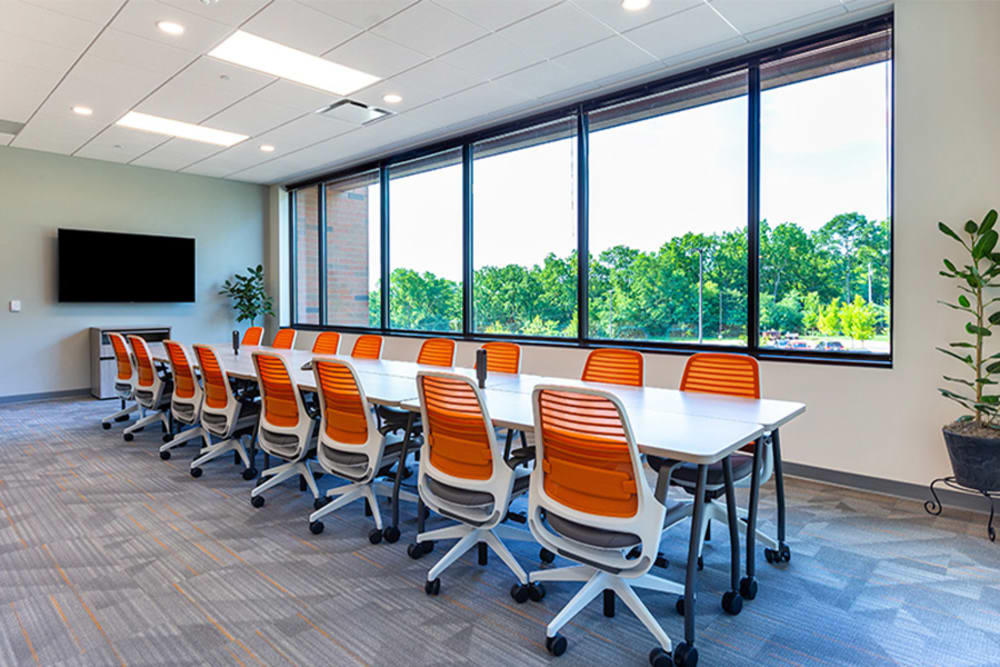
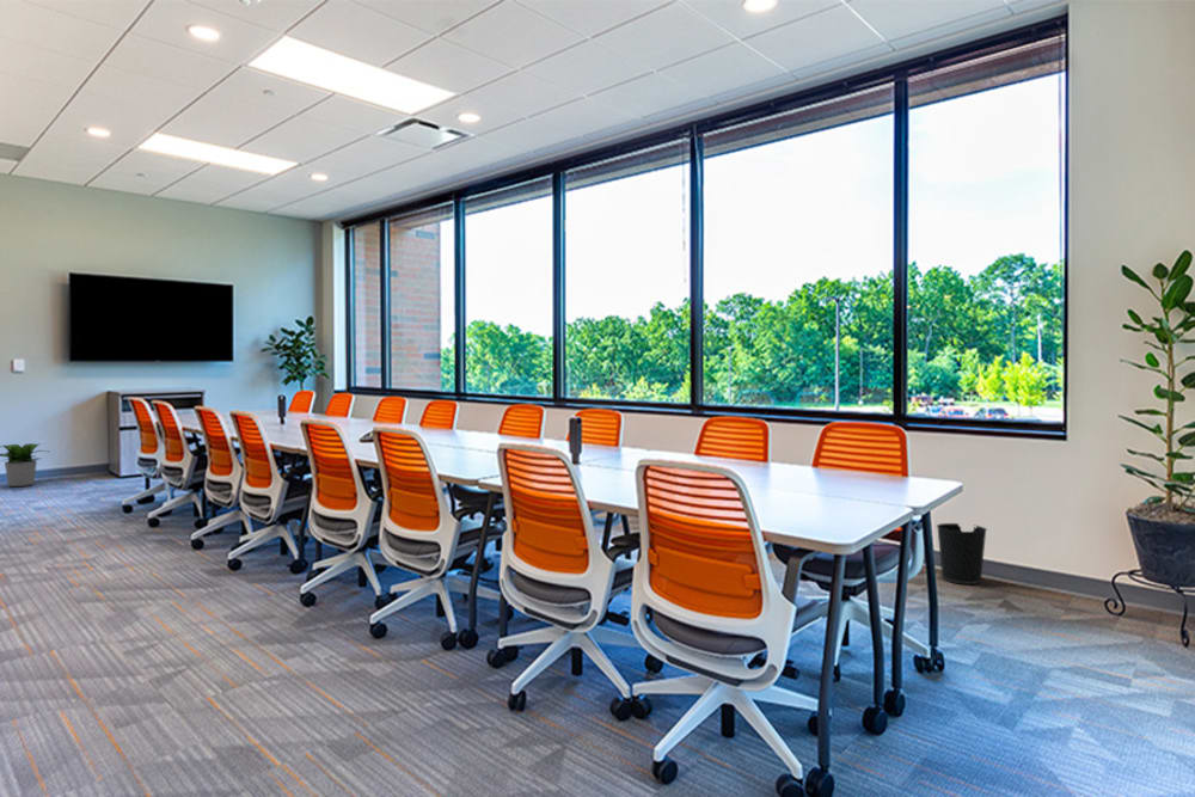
+ wastebasket (961, 553)
+ potted plant (23, 465)
